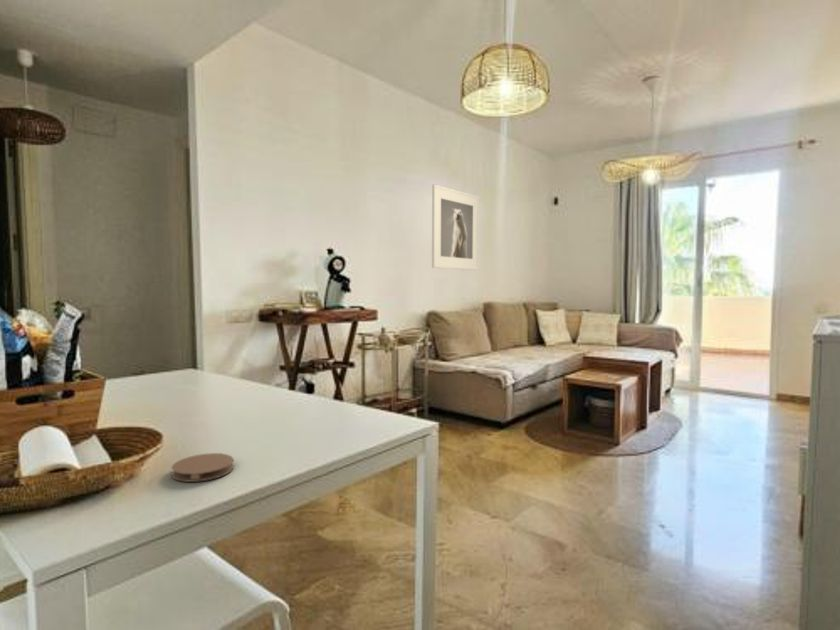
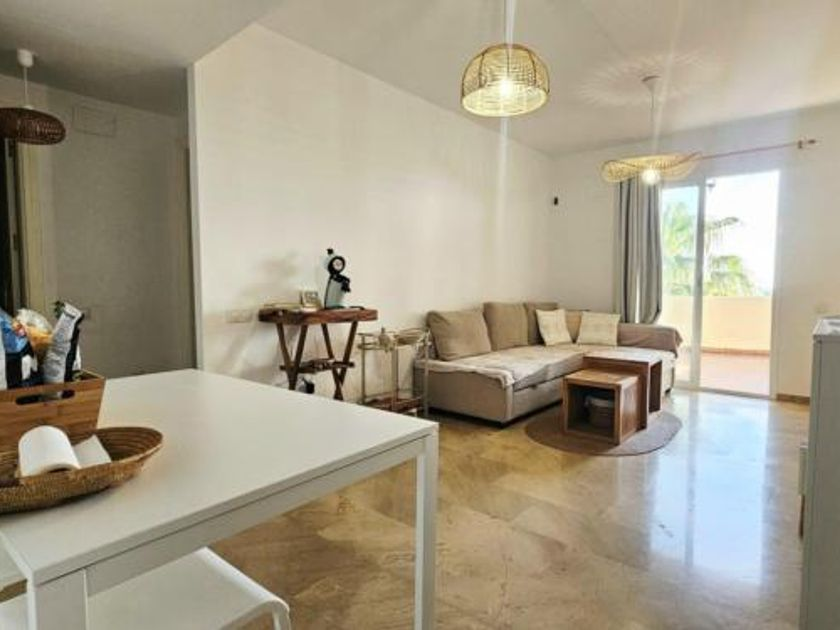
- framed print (456, 230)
- coaster (203, 466)
